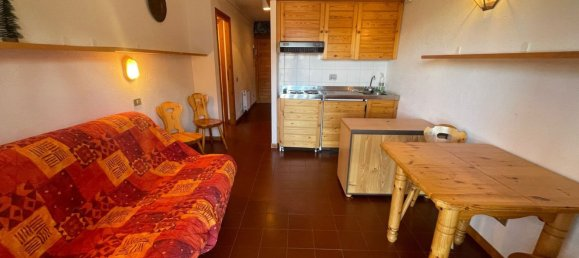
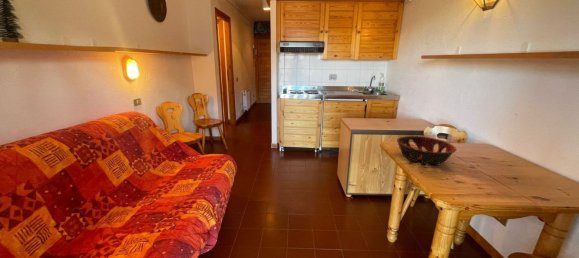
+ decorative bowl (423, 151)
